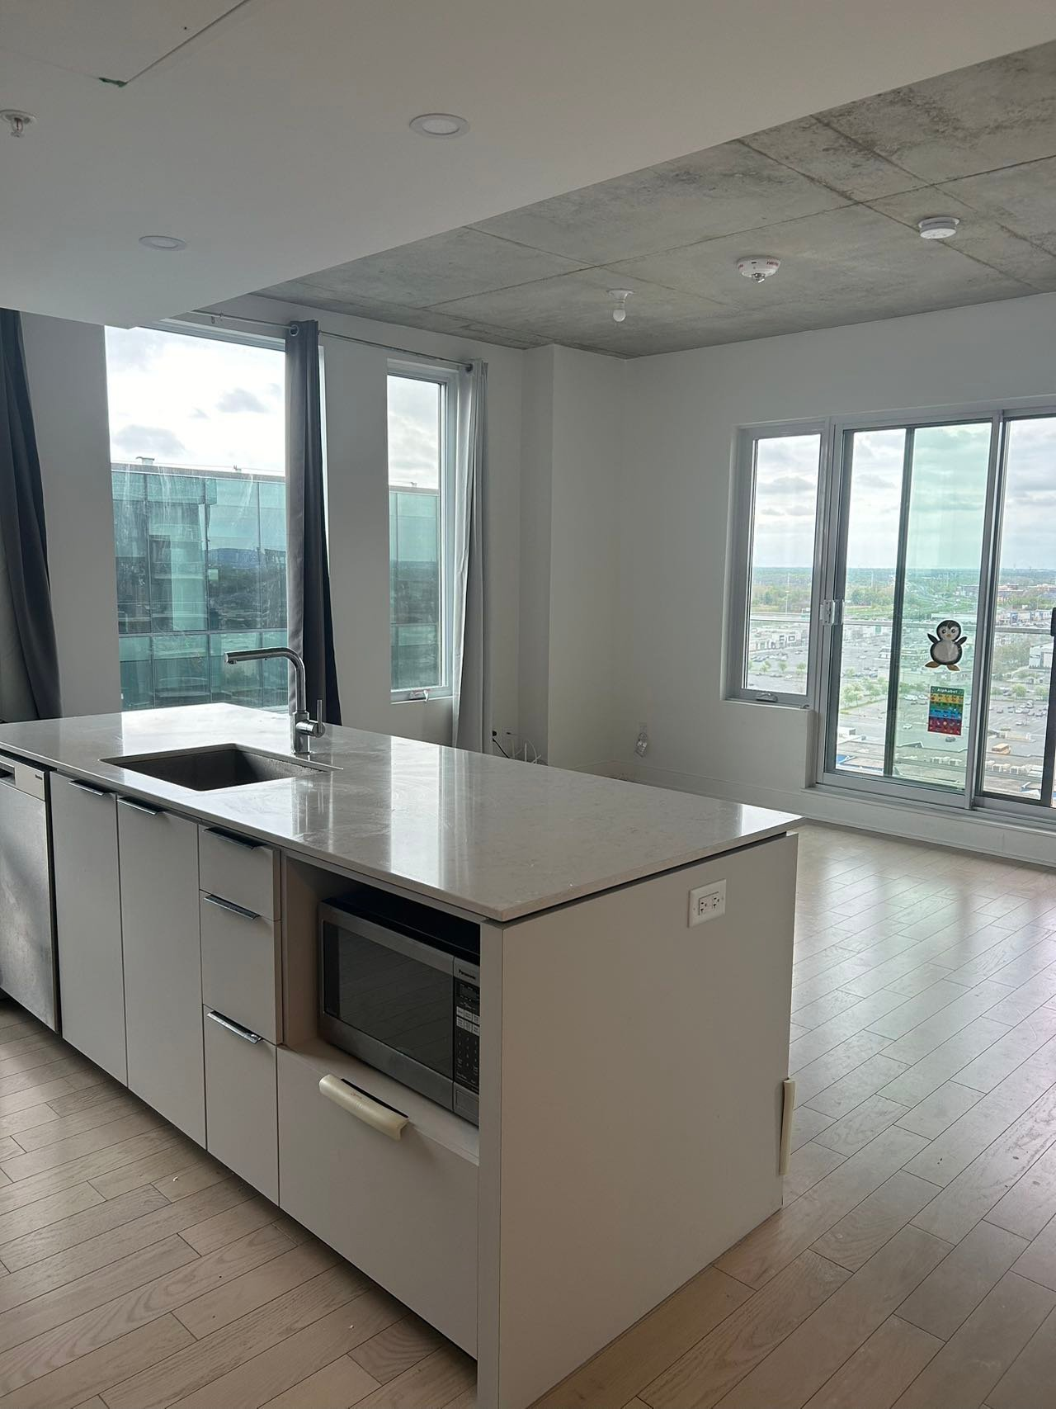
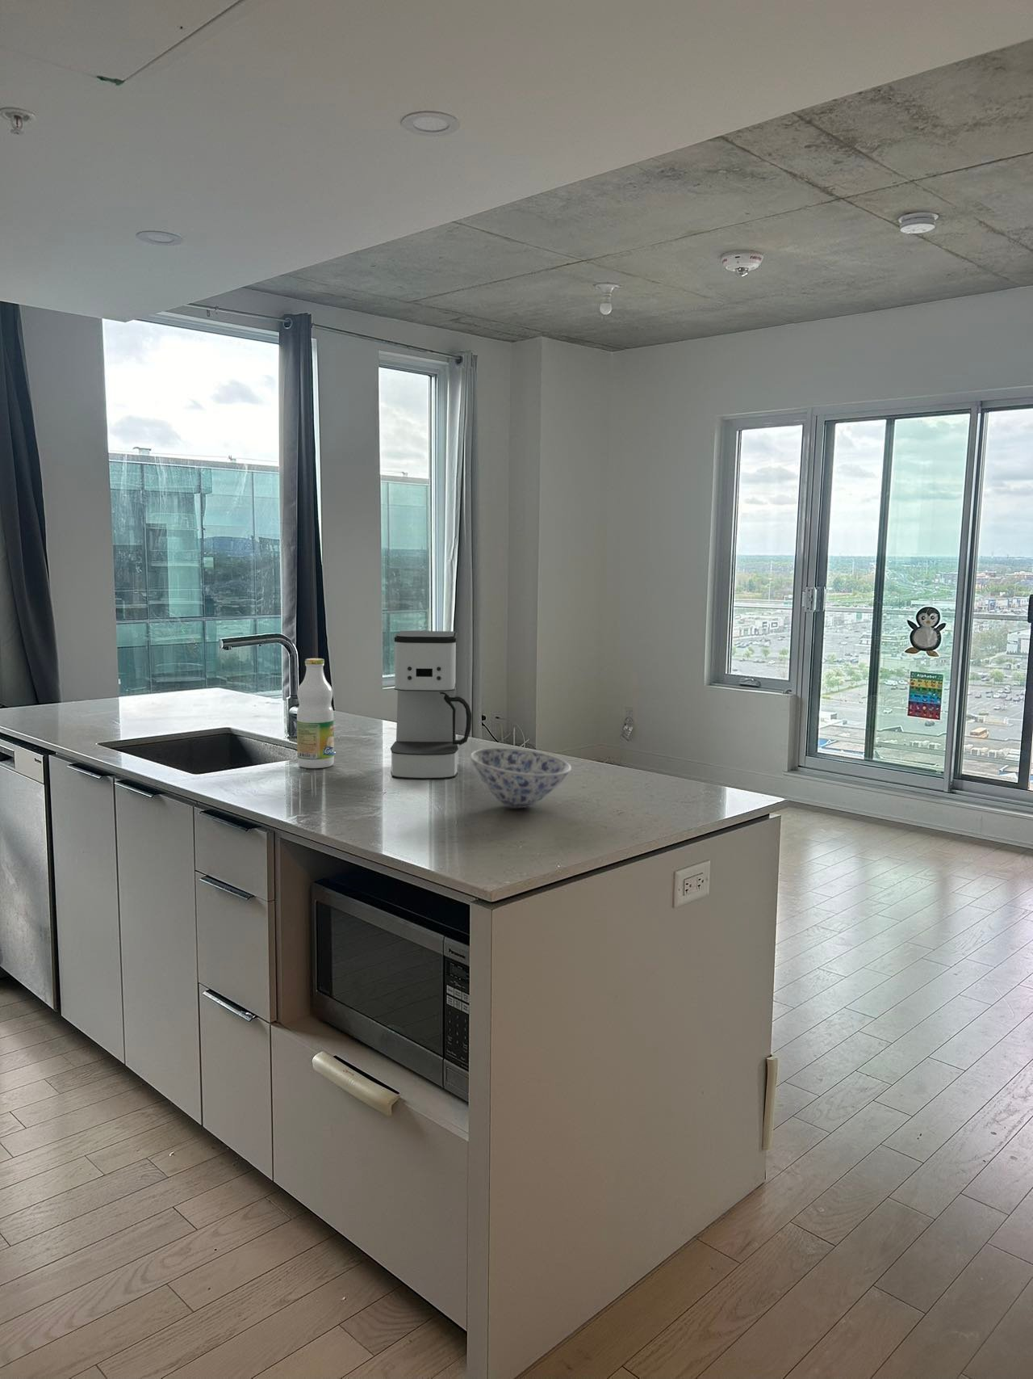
+ bowl (521, 781)
+ bottle (315, 712)
+ coffee maker (431, 703)
